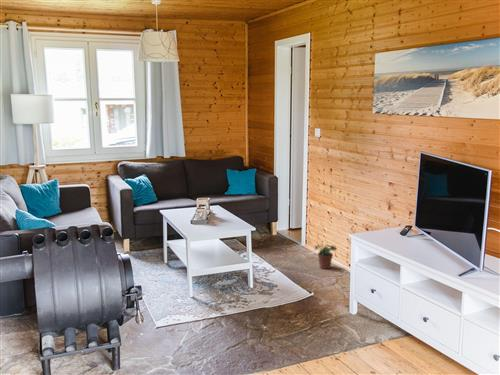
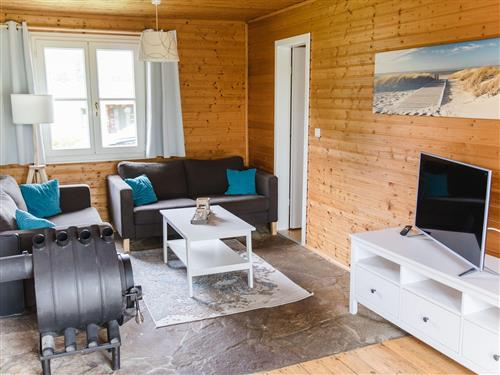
- potted plant (324, 256)
